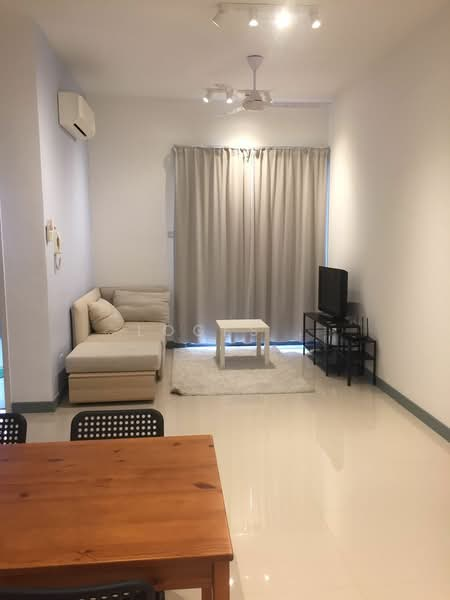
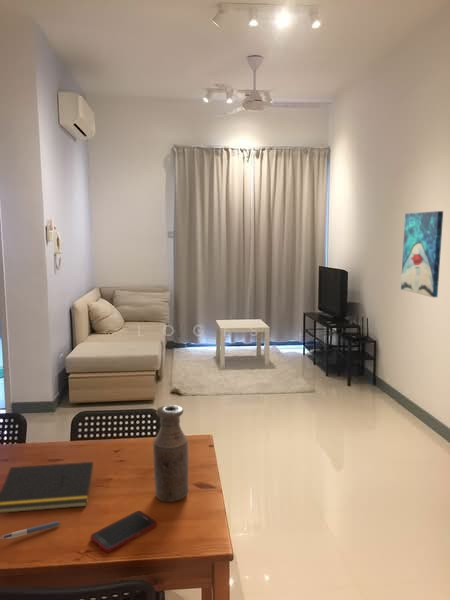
+ cell phone (124, 530)
+ pen (32, 530)
+ notepad (47, 485)
+ bottle (170, 452)
+ wall art (420, 253)
